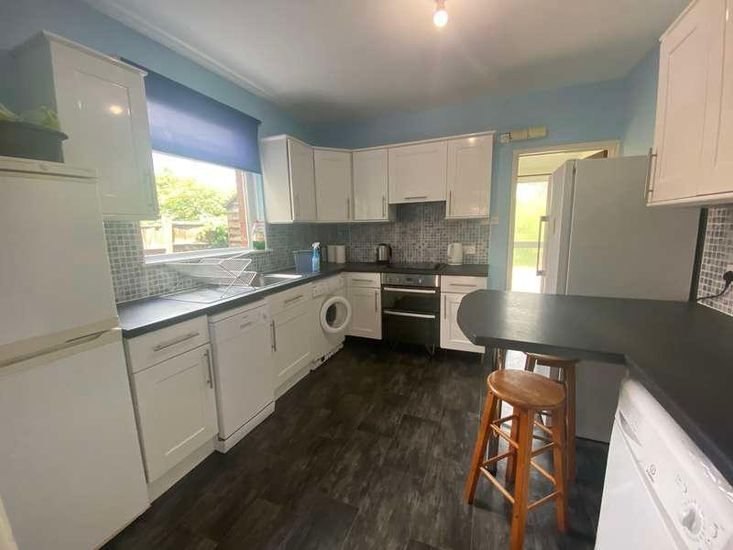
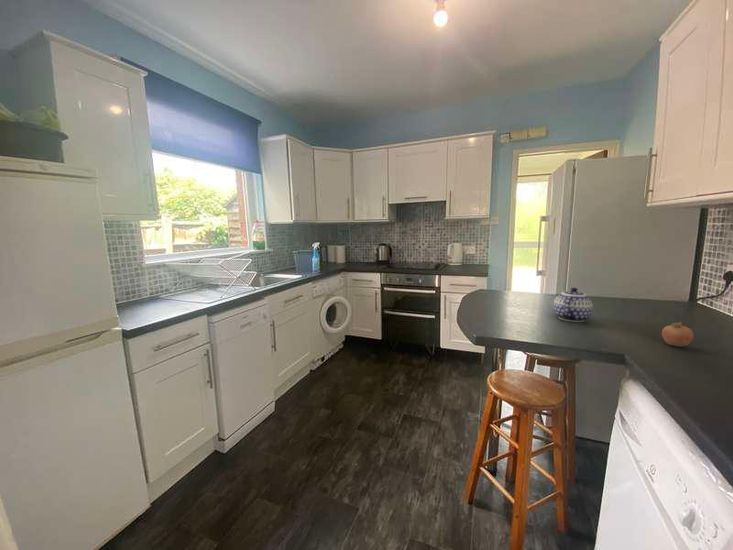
+ teapot (572, 303)
+ fruit (677, 333)
